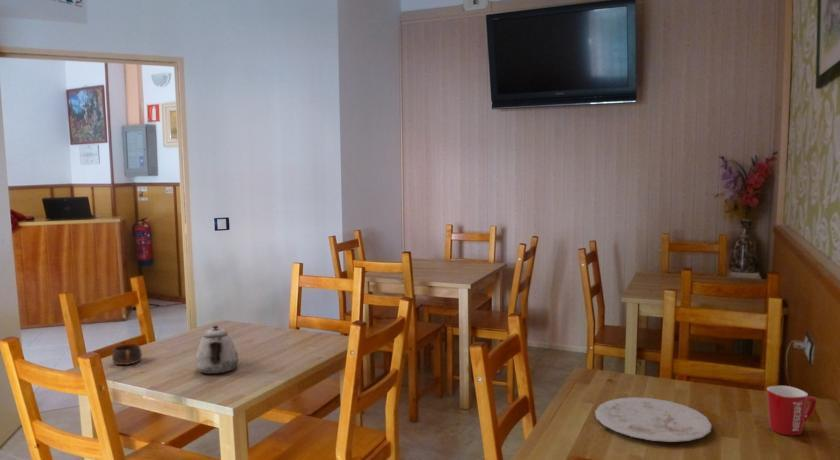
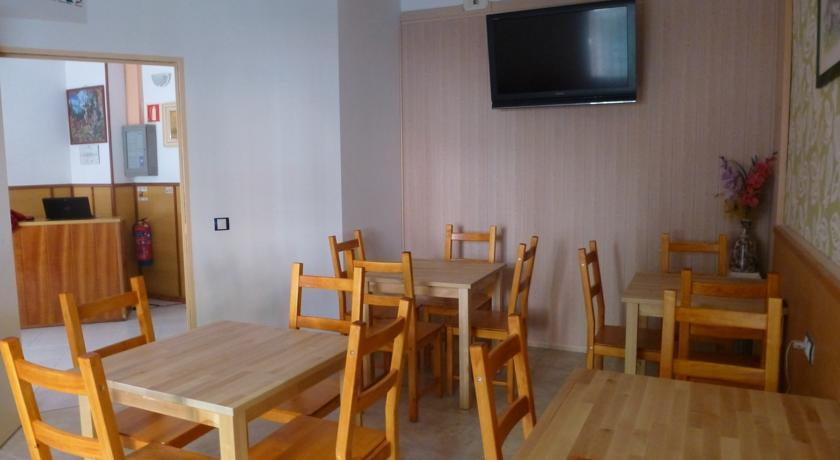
- mug (793, 410)
- cup (126, 355)
- plate (651, 419)
- teapot (216, 346)
